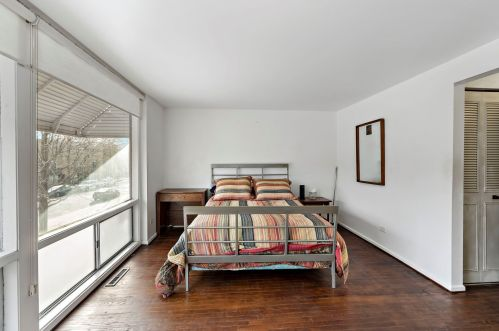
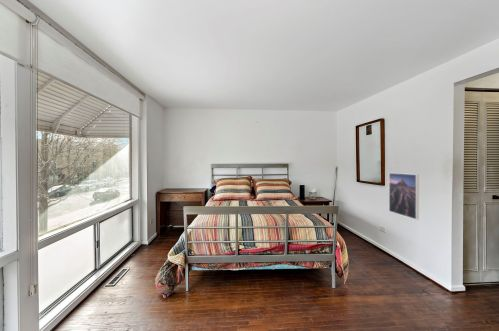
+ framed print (402, 194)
